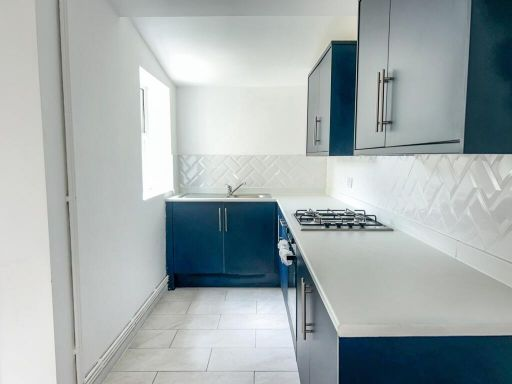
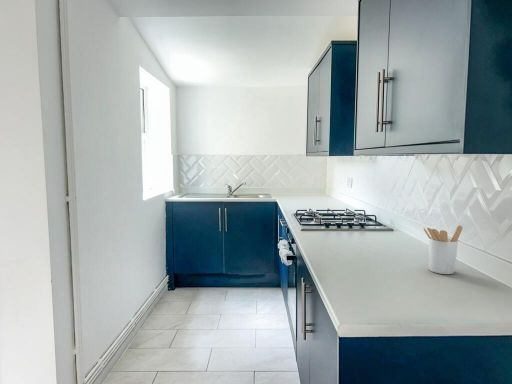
+ utensil holder (440, 248)
